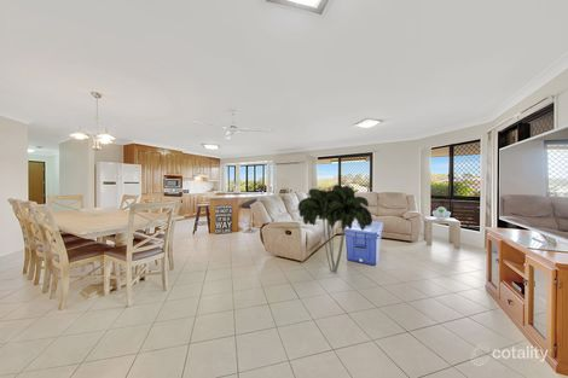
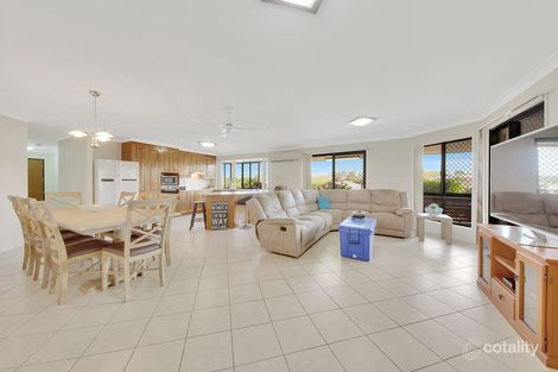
- indoor plant (332, 228)
